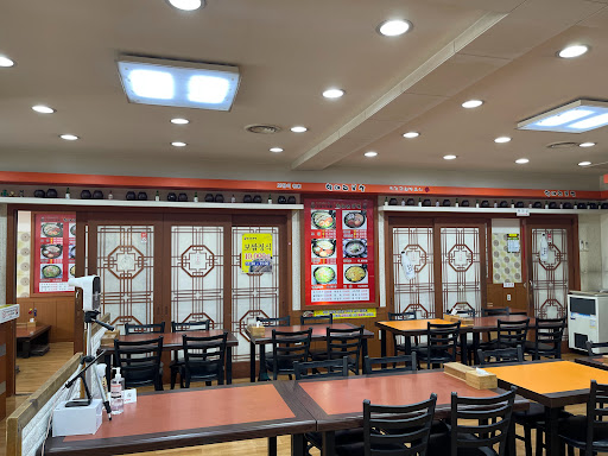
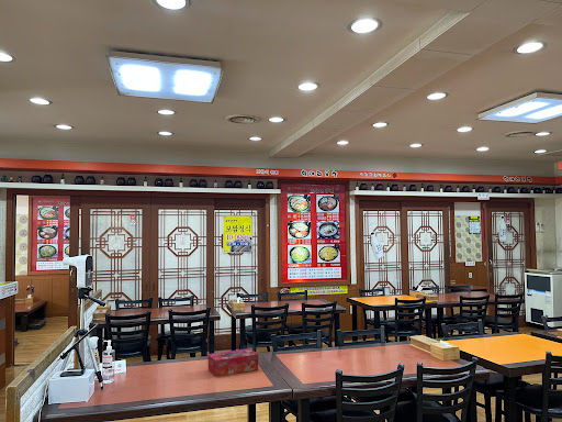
+ tissue box (233, 362)
